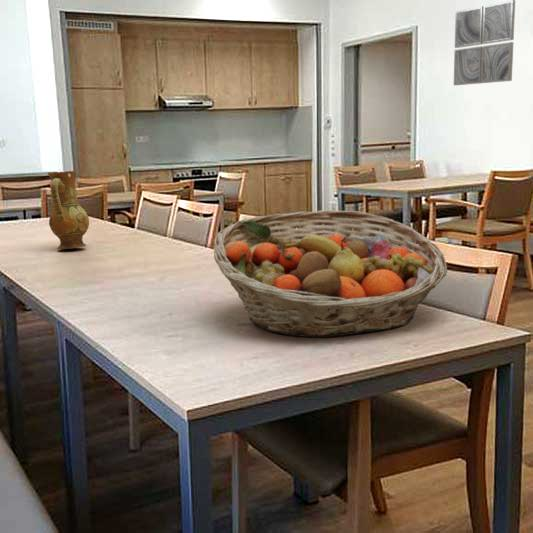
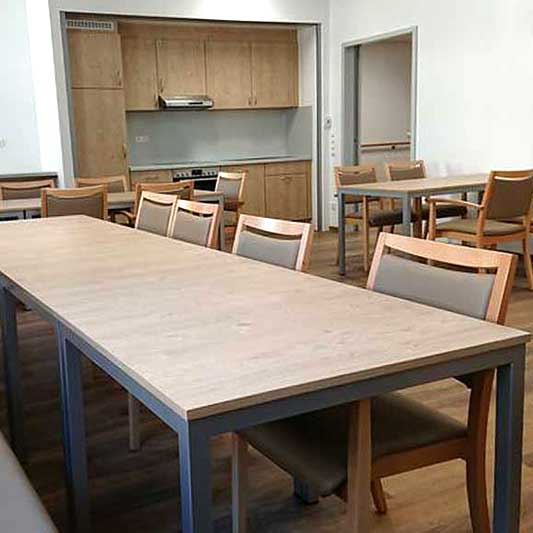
- ceramic jug (68, 210)
- wall art (482, 46)
- fruit basket (329, 268)
